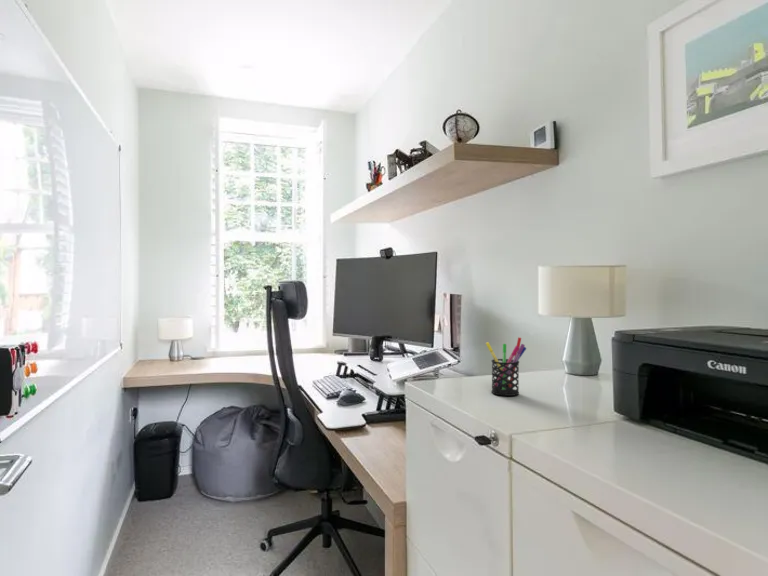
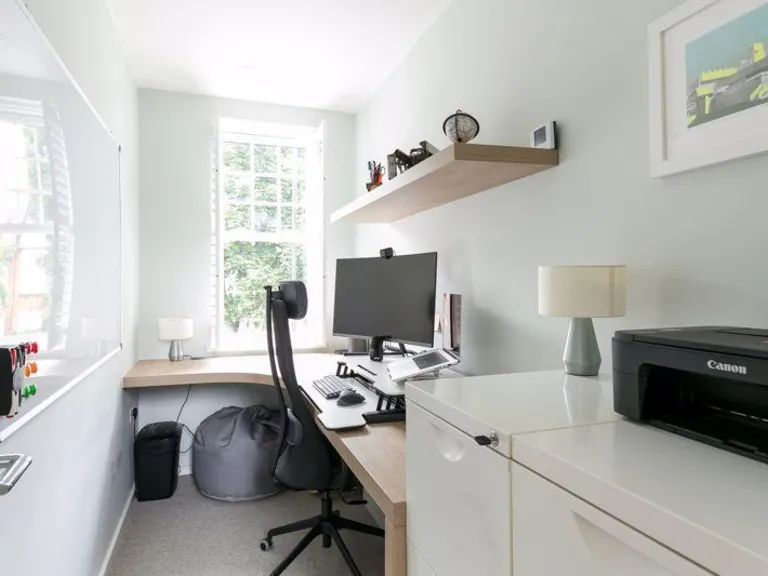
- pen holder (506, 364)
